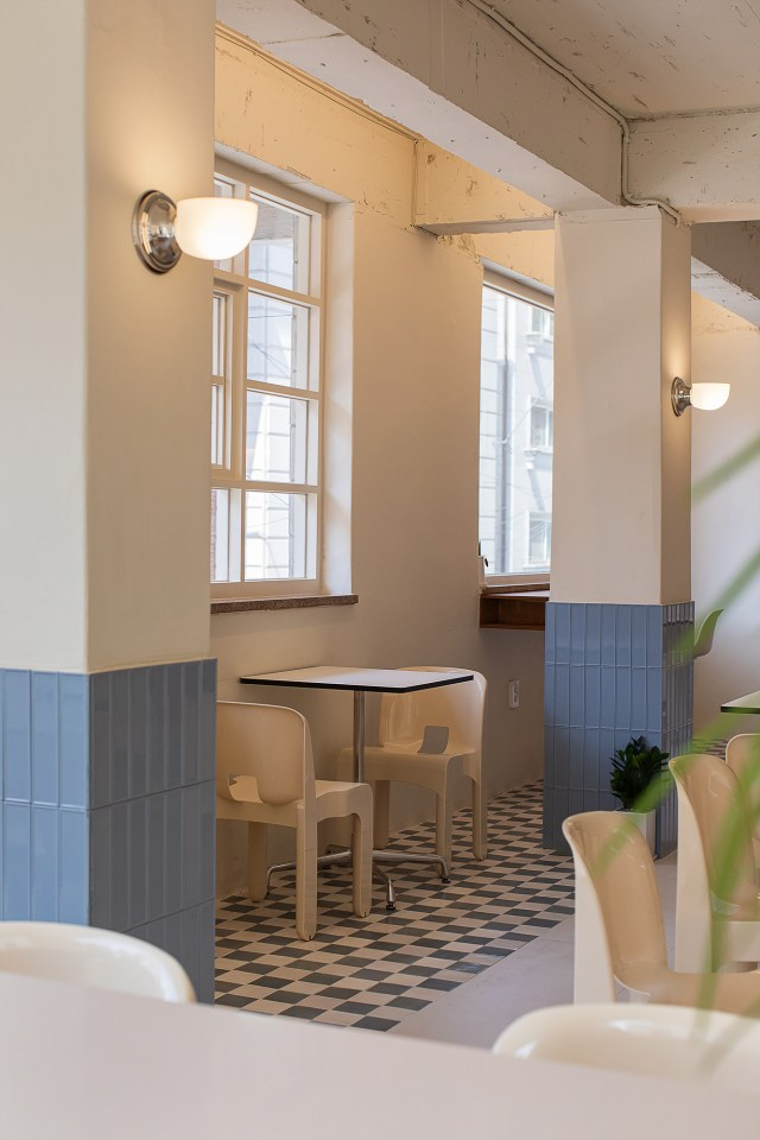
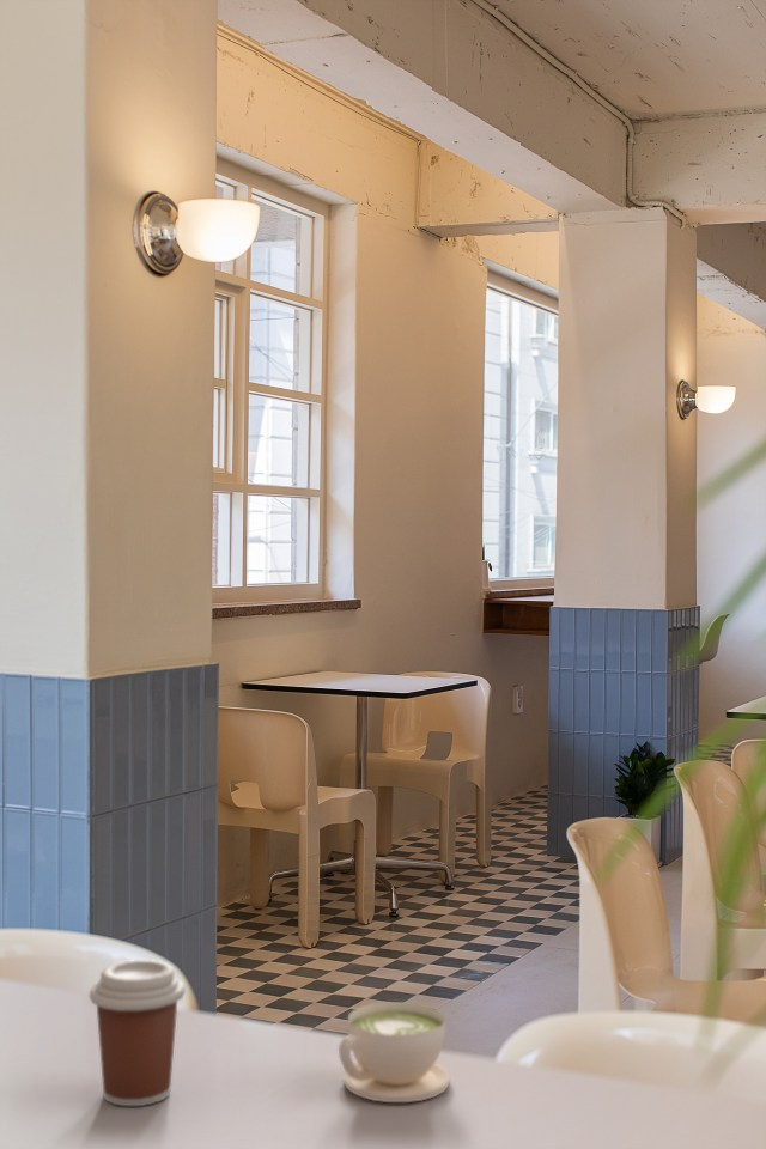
+ coffee cup (136, 1031)
+ coffee cup (391, 1052)
